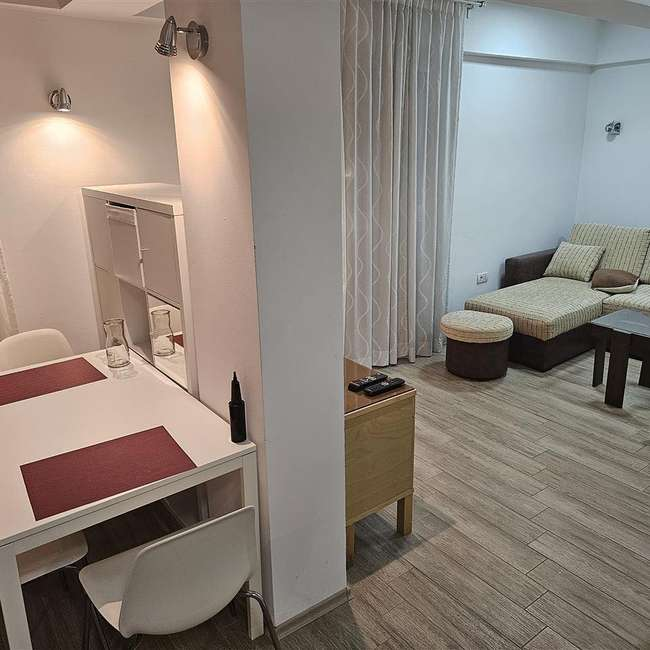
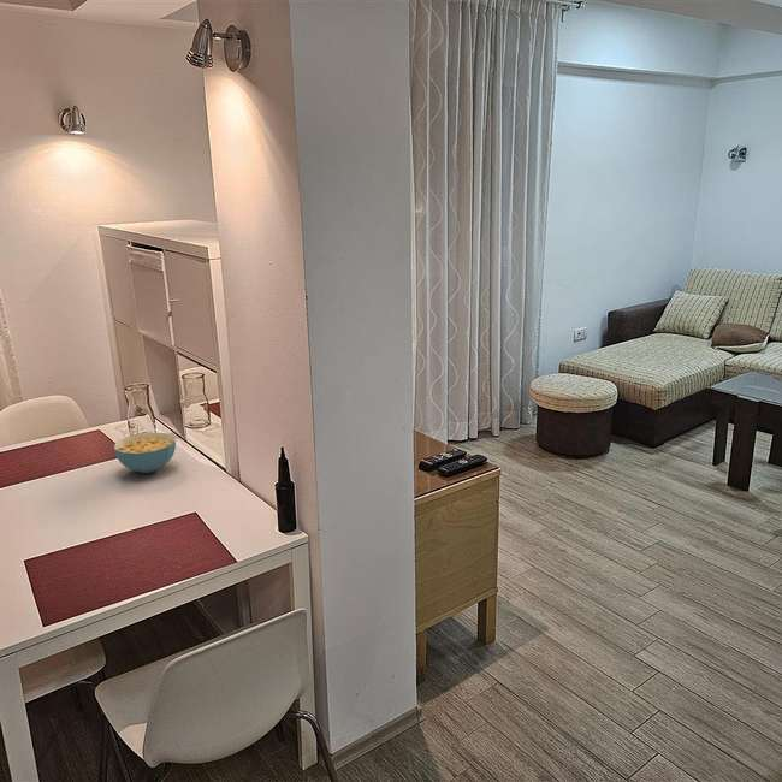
+ cereal bowl (147, 456)
